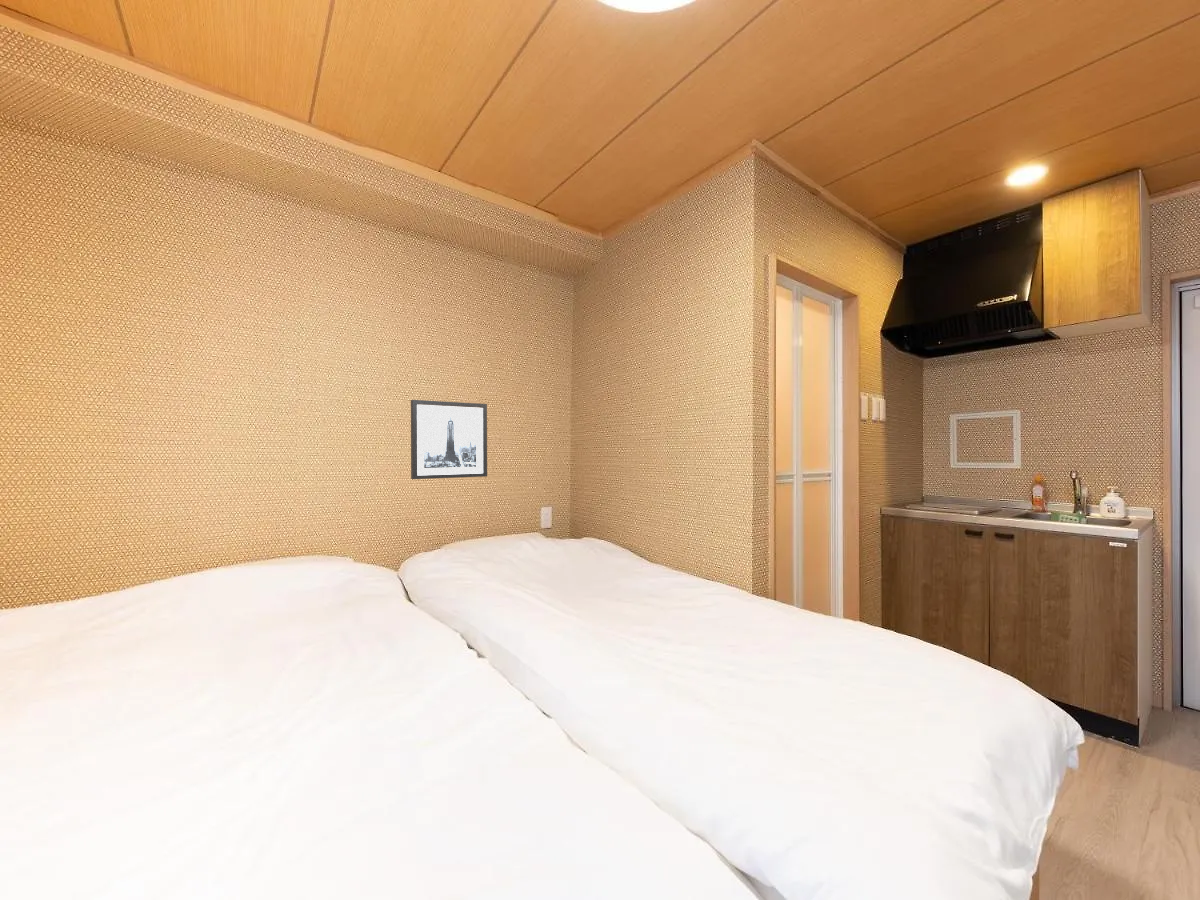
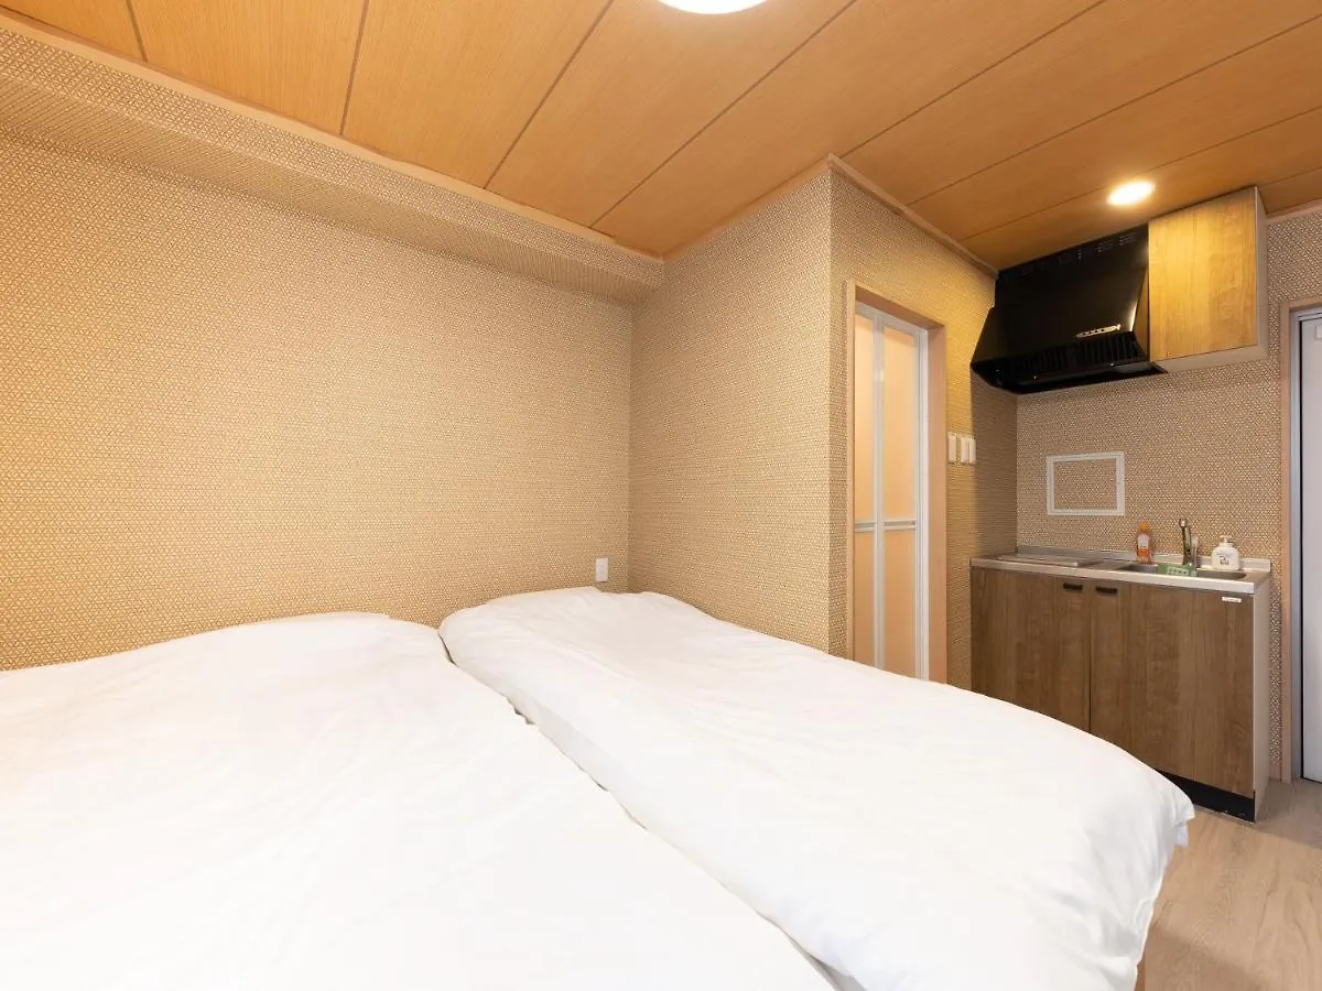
- wall art (450, 439)
